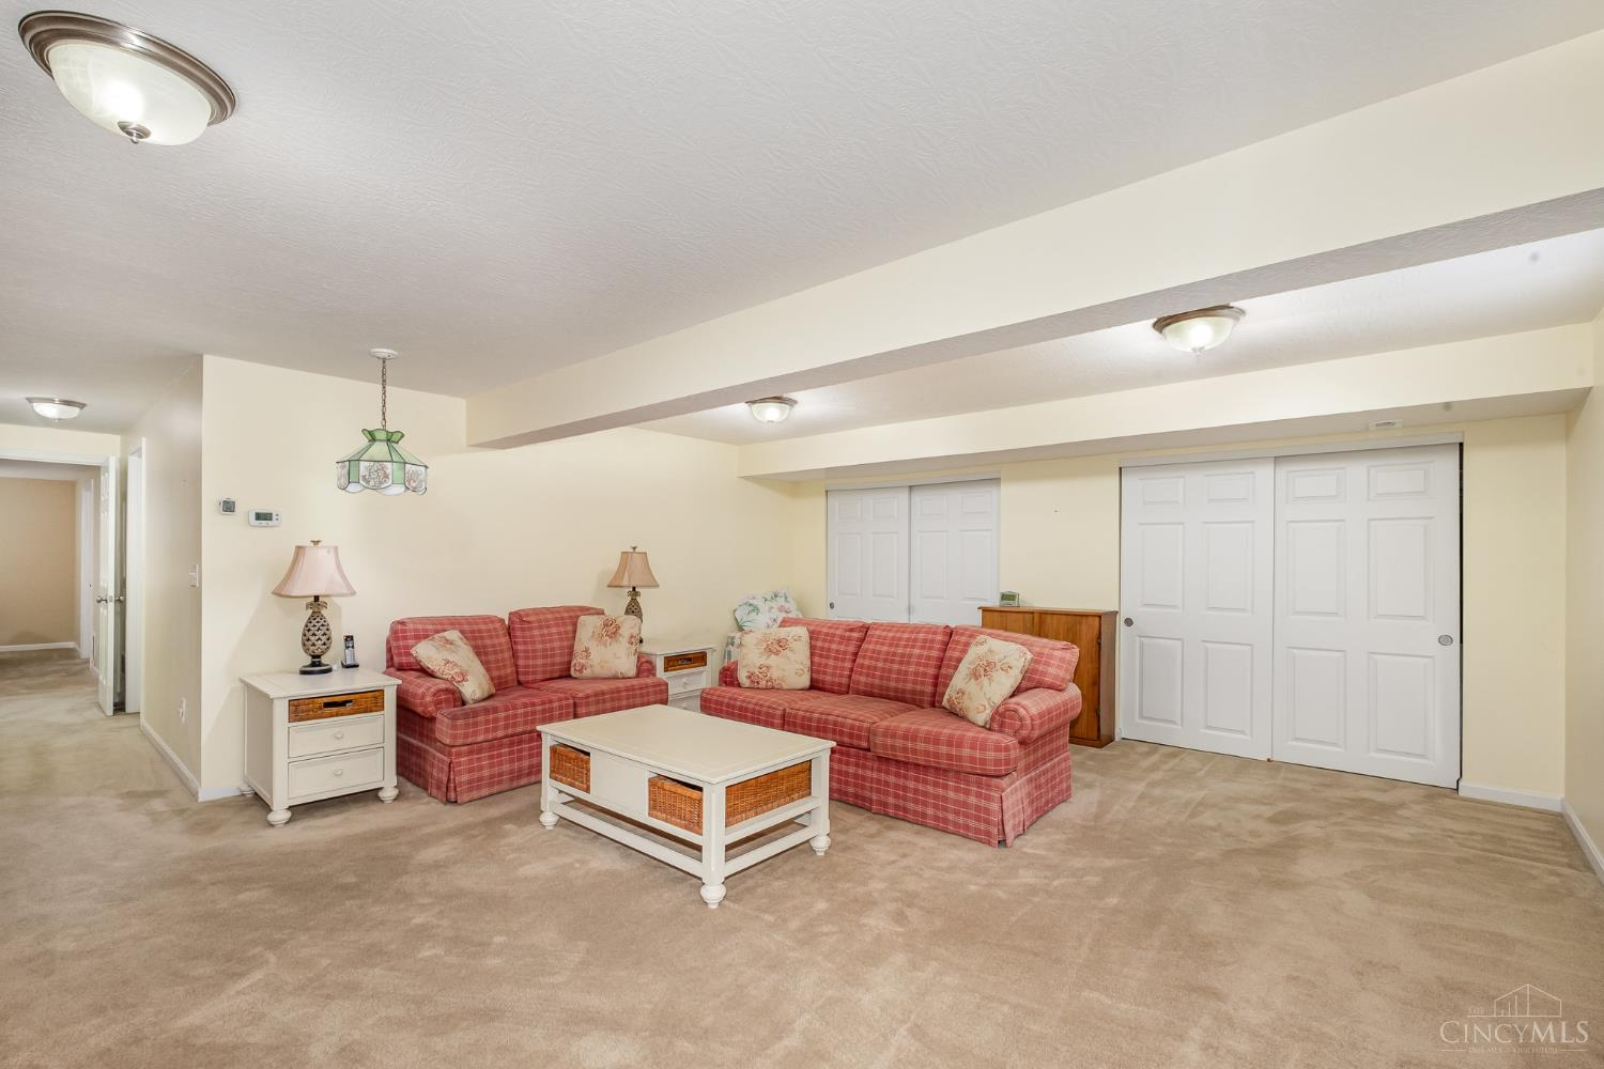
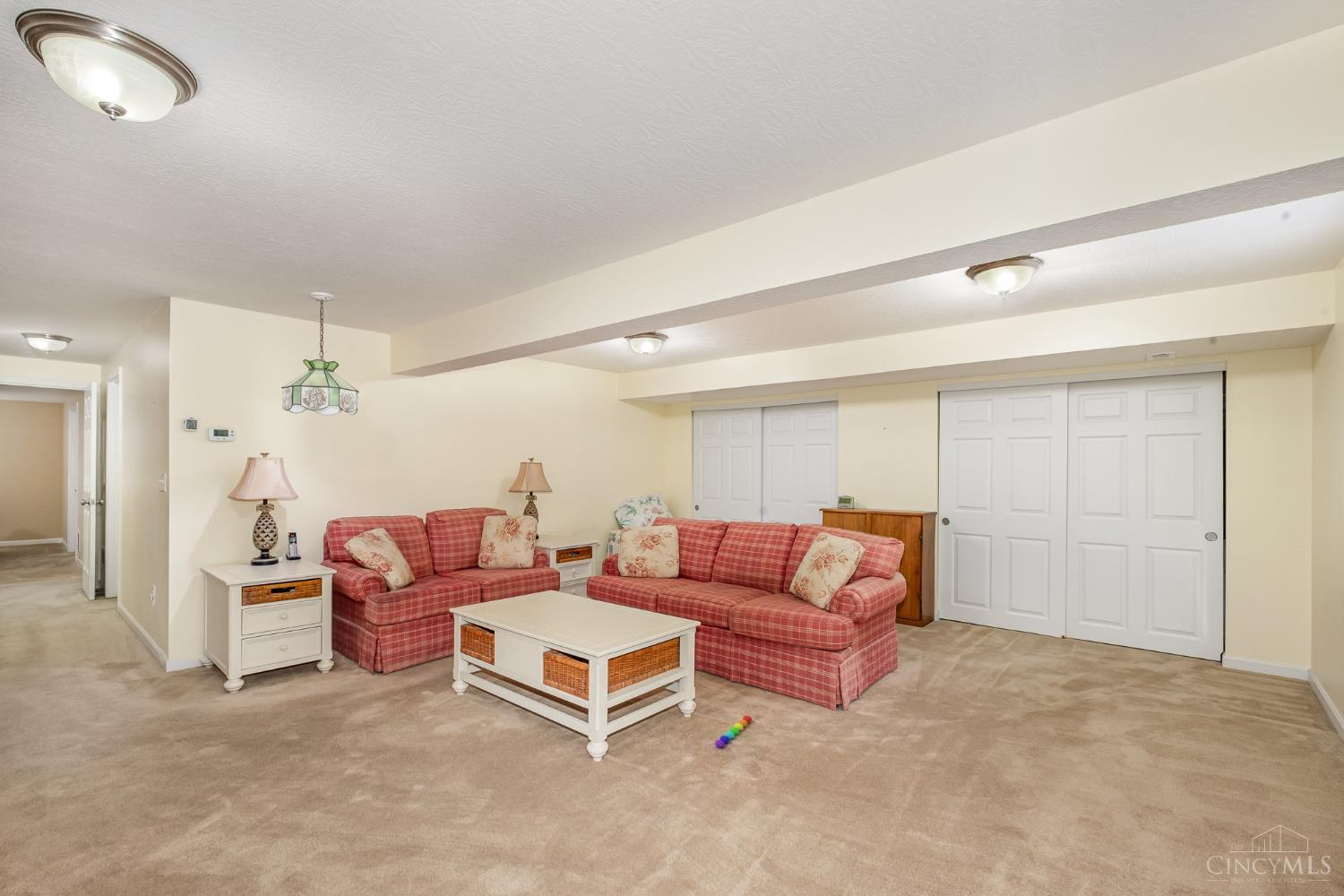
+ ball (734, 730)
